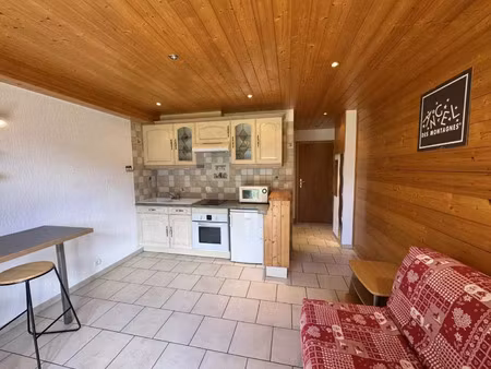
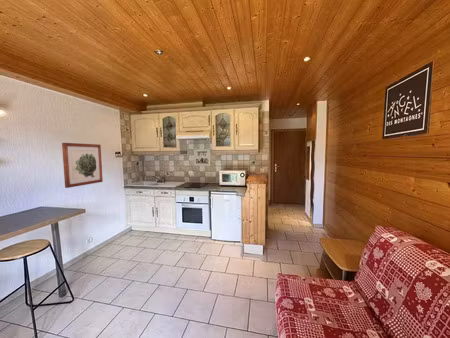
+ wall art (84, 164)
